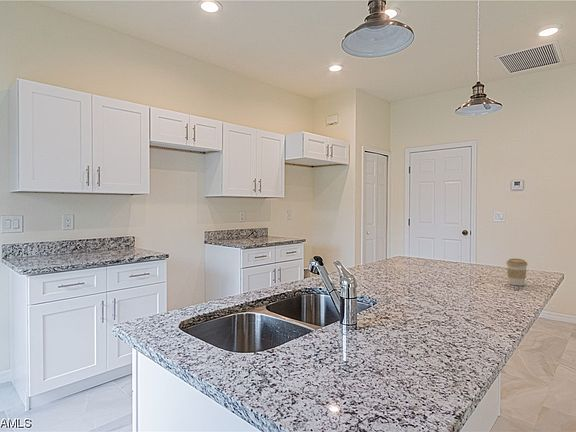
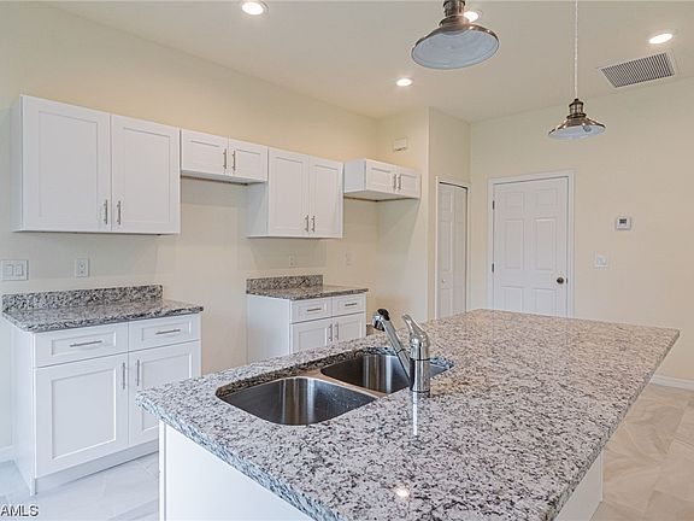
- coffee cup (516, 271)
